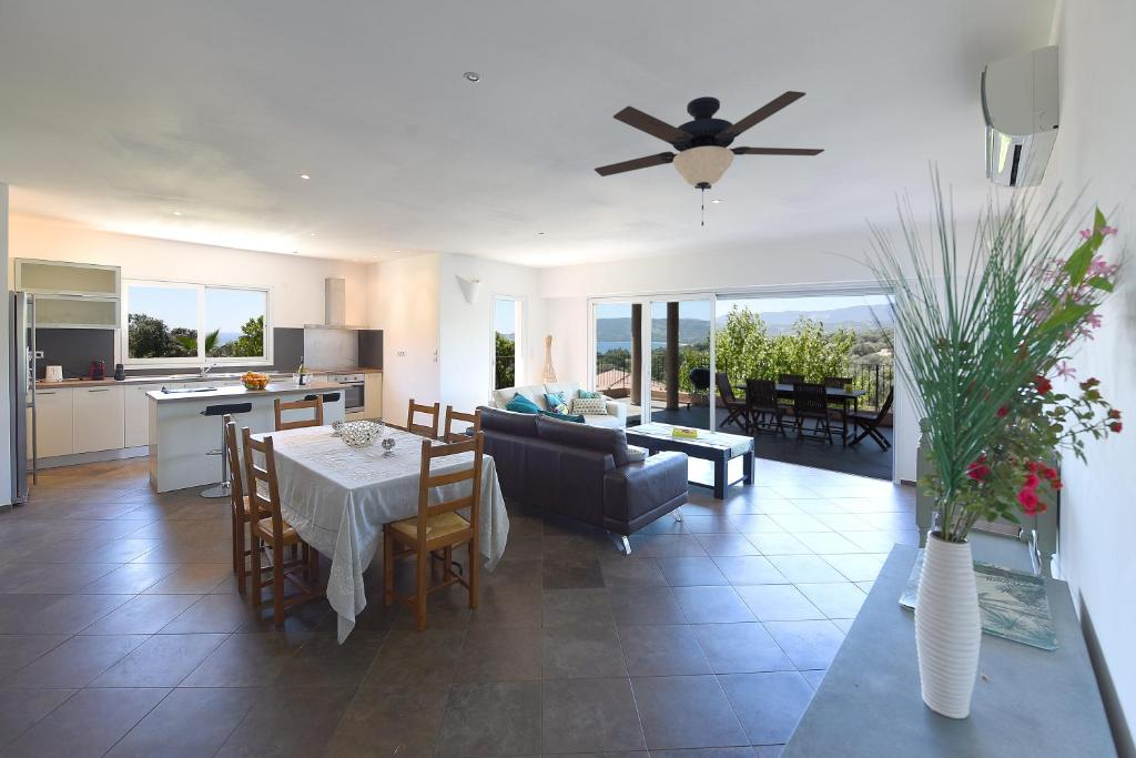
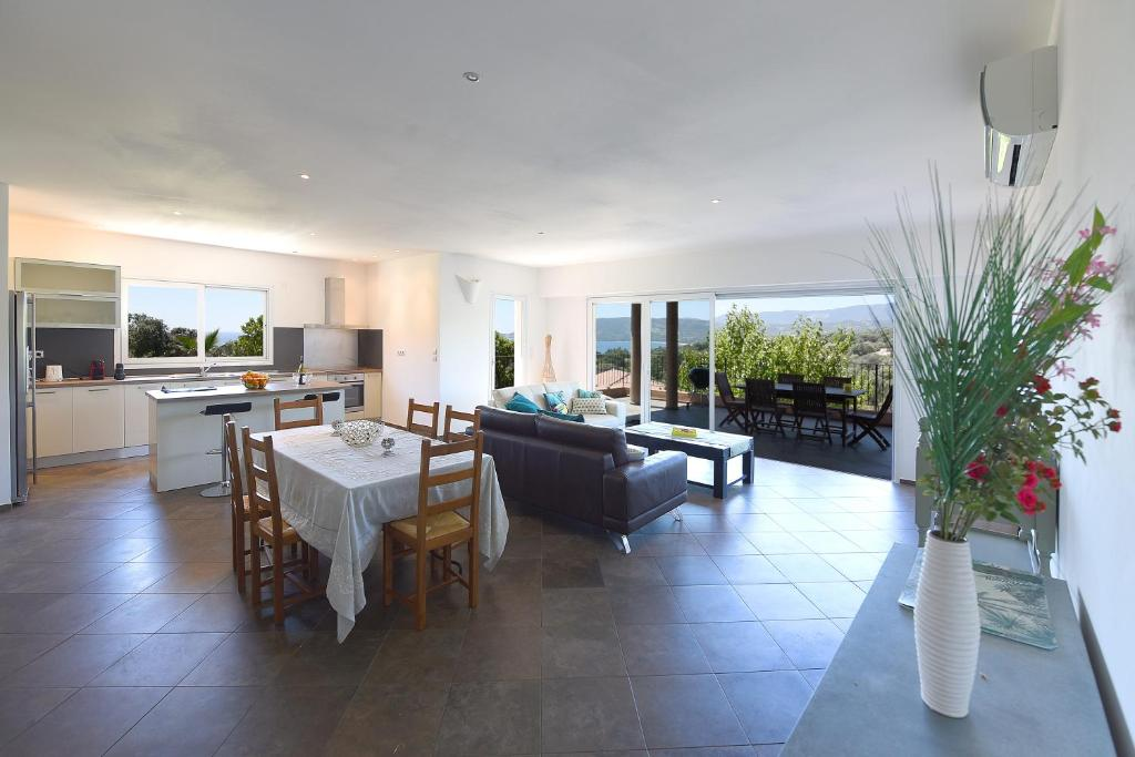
- ceiling fan (702, 168)
